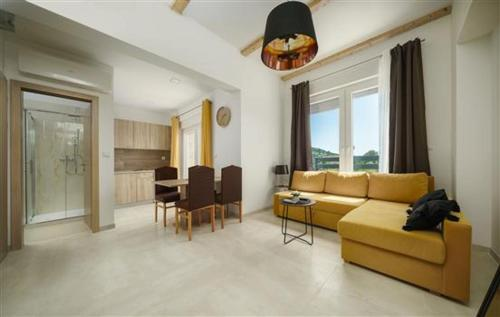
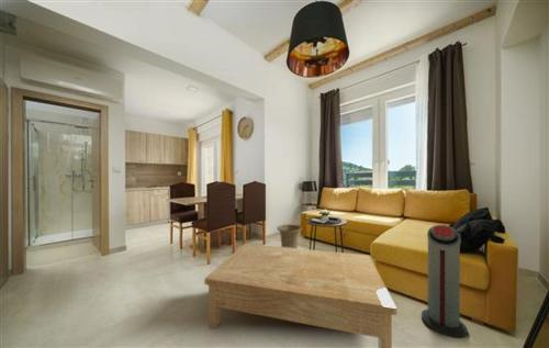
+ basket (289, 238)
+ air purifier (442, 274)
+ coffee table (296, 288)
